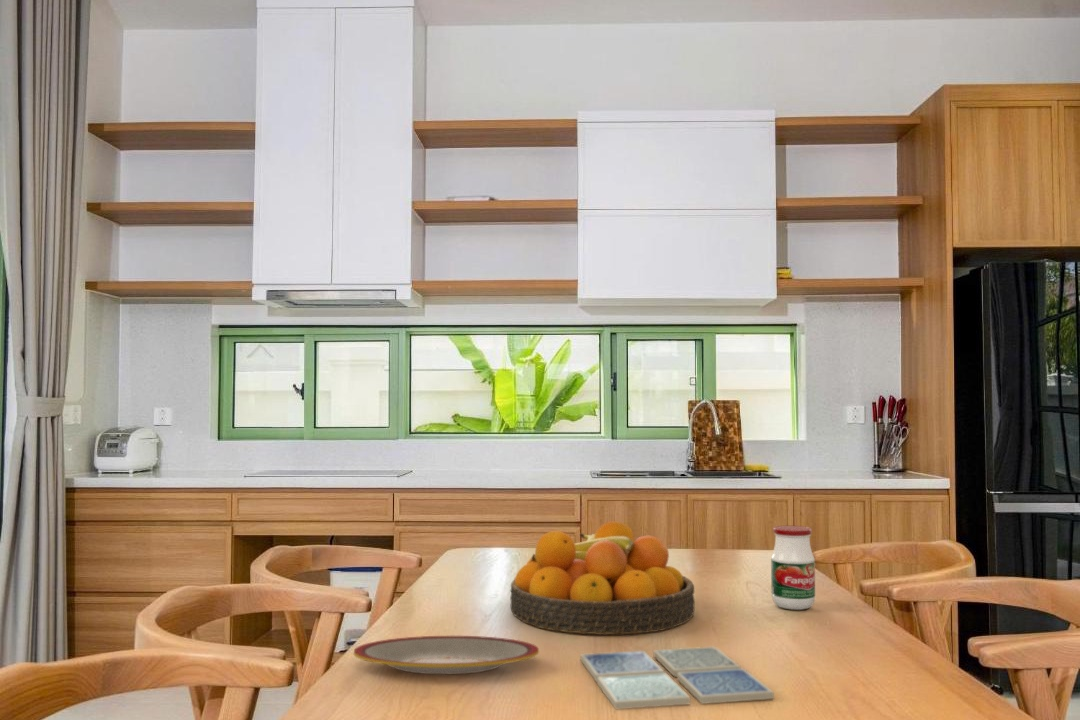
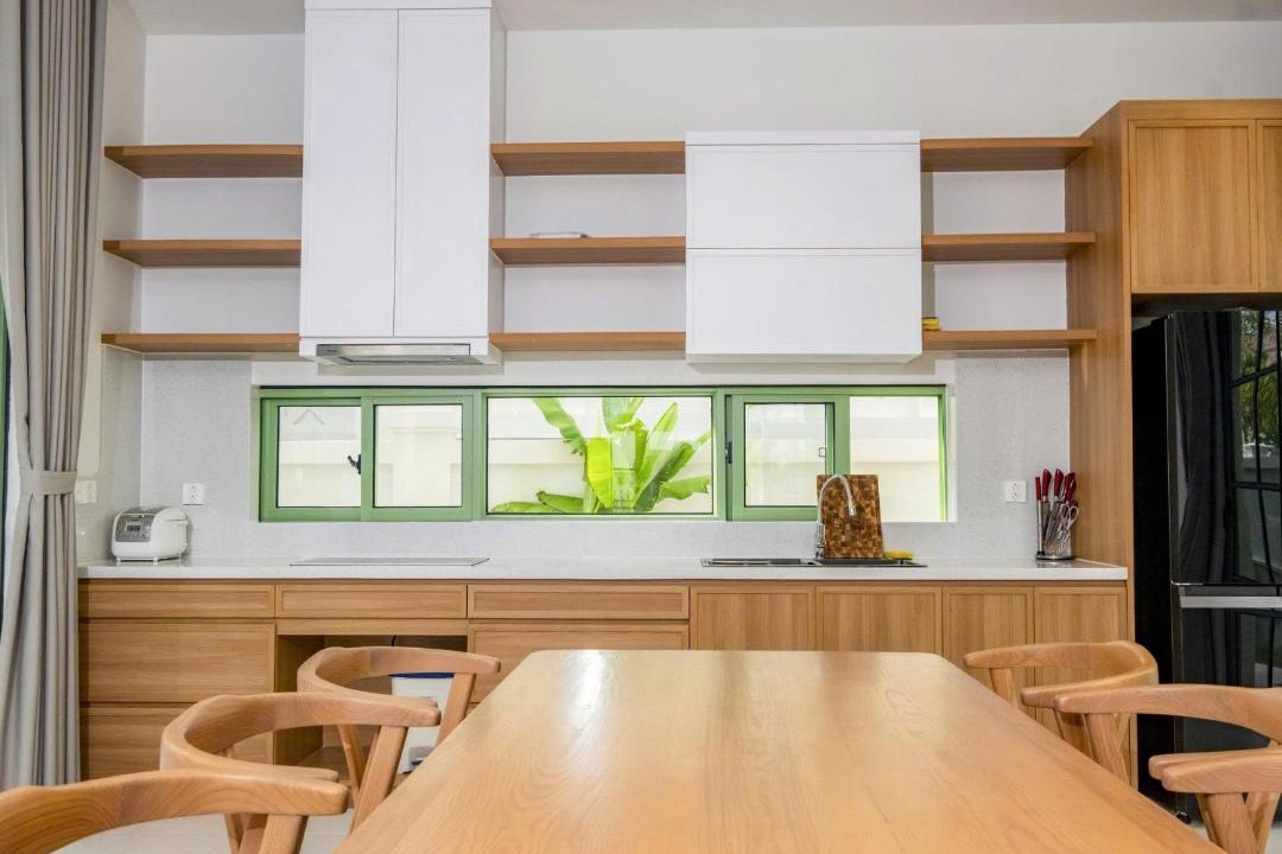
- jar (792, 567)
- drink coaster (669, 676)
- plate (446, 657)
- fruit bowl (601, 569)
